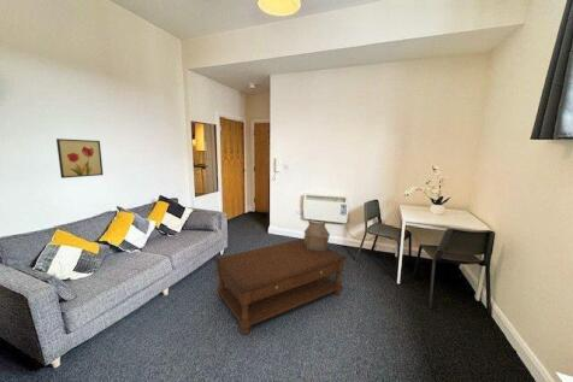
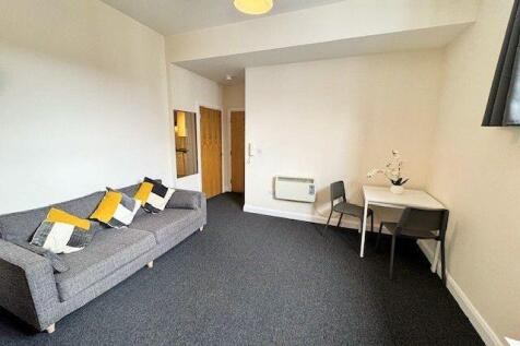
- hut (317, 234)
- wall art (81, 158)
- coffee table (280, 277)
